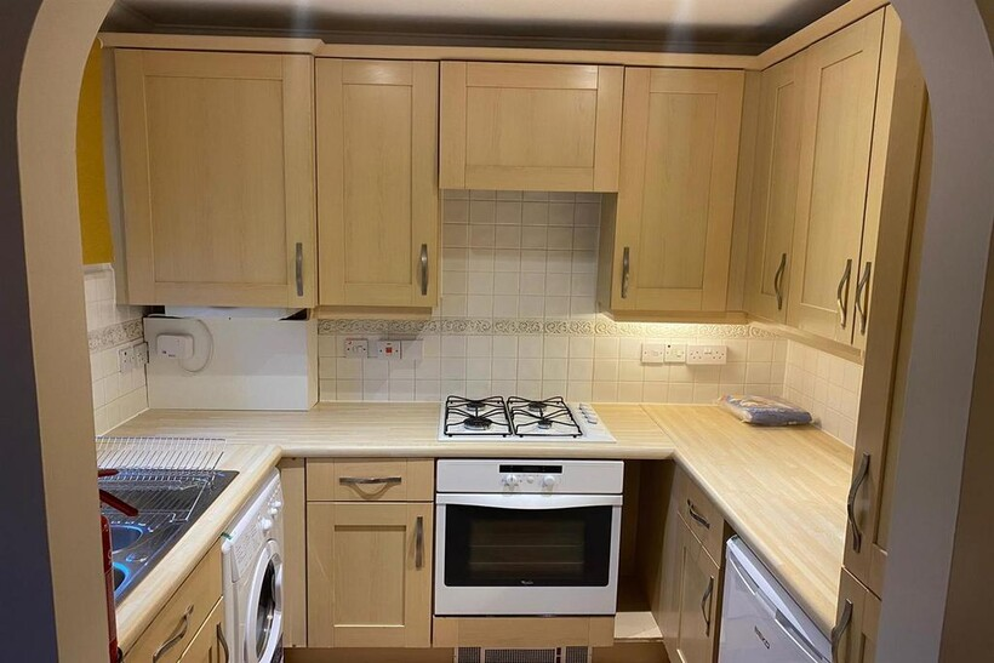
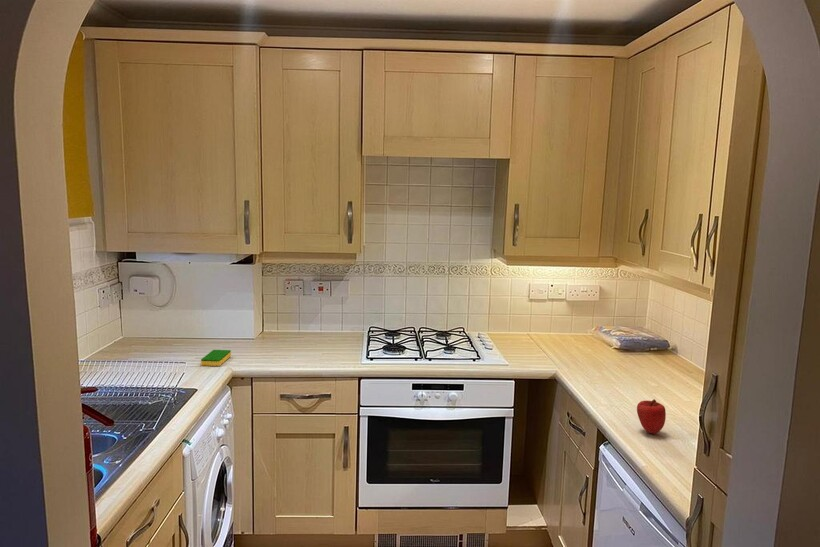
+ apple (650, 415)
+ dish sponge (216, 357)
